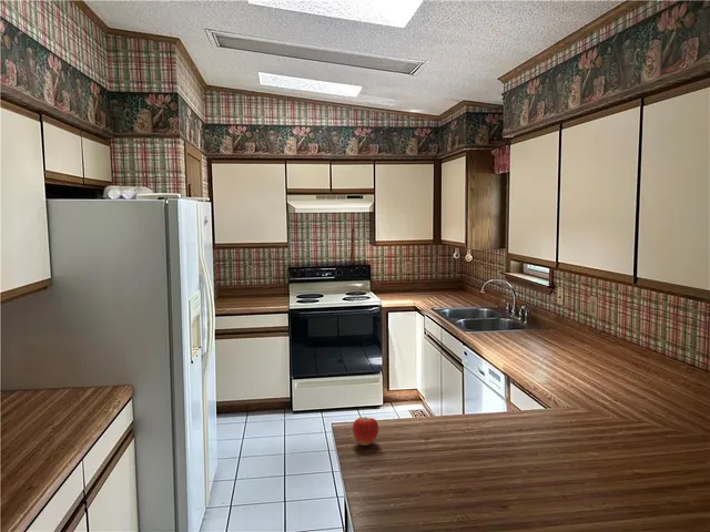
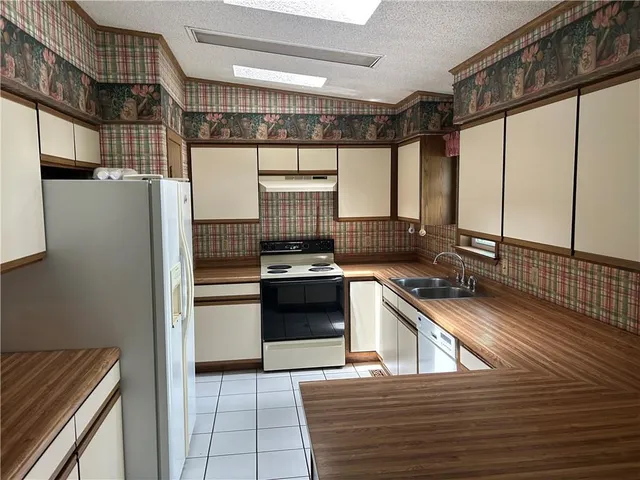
- apple (365, 428)
